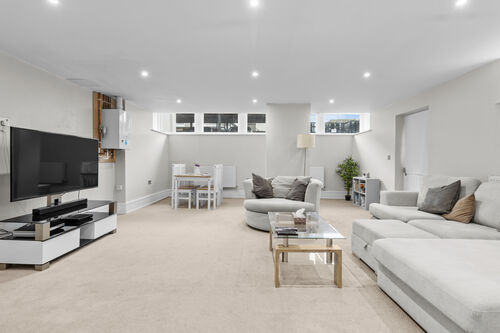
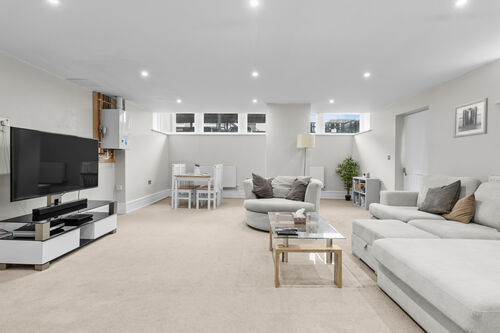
+ wall art (469, 119)
